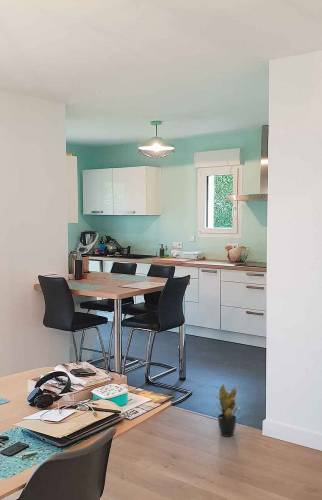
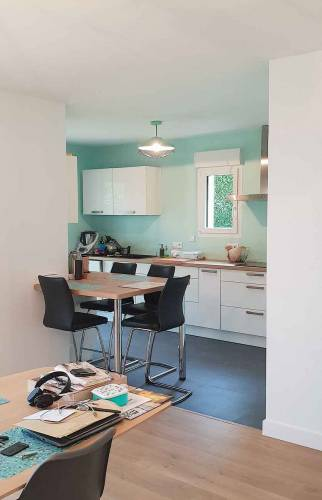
- potted plant (227, 409)
